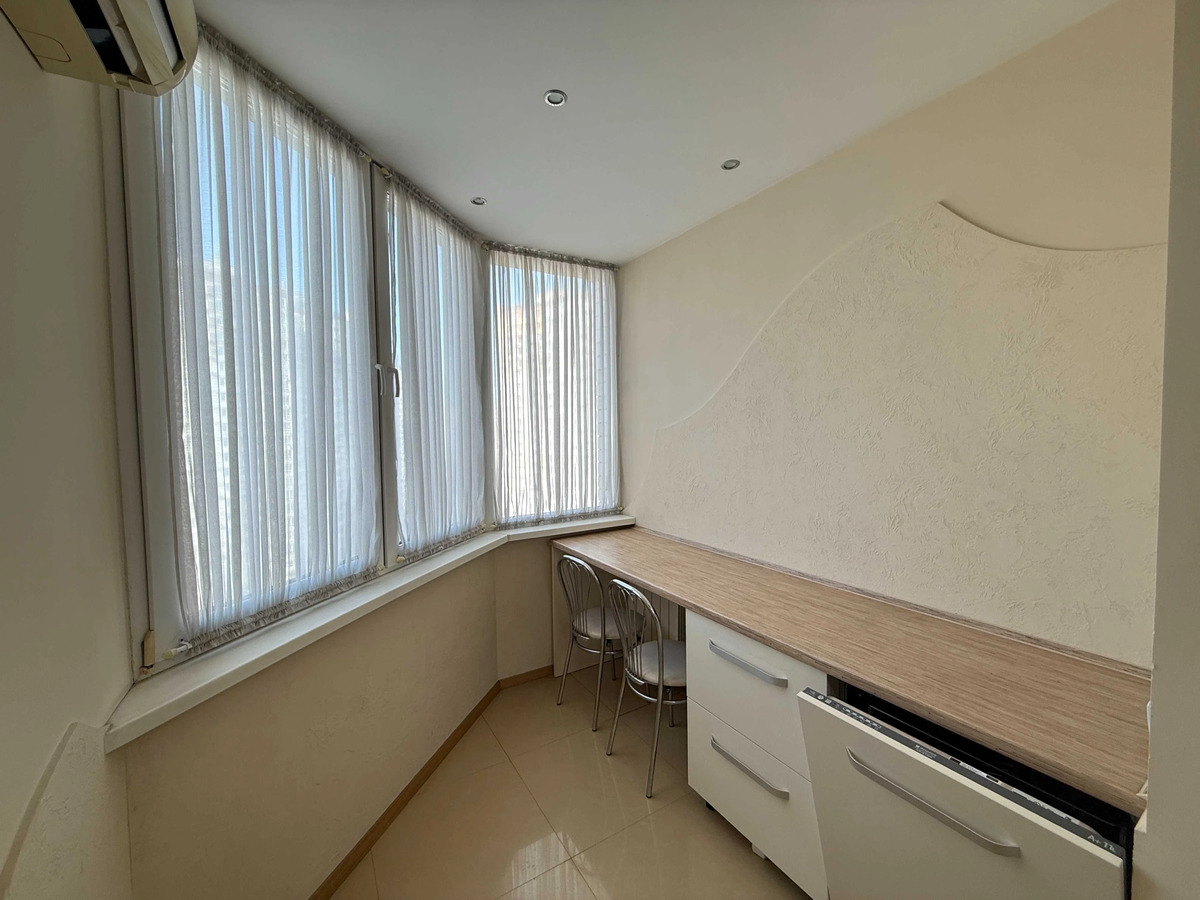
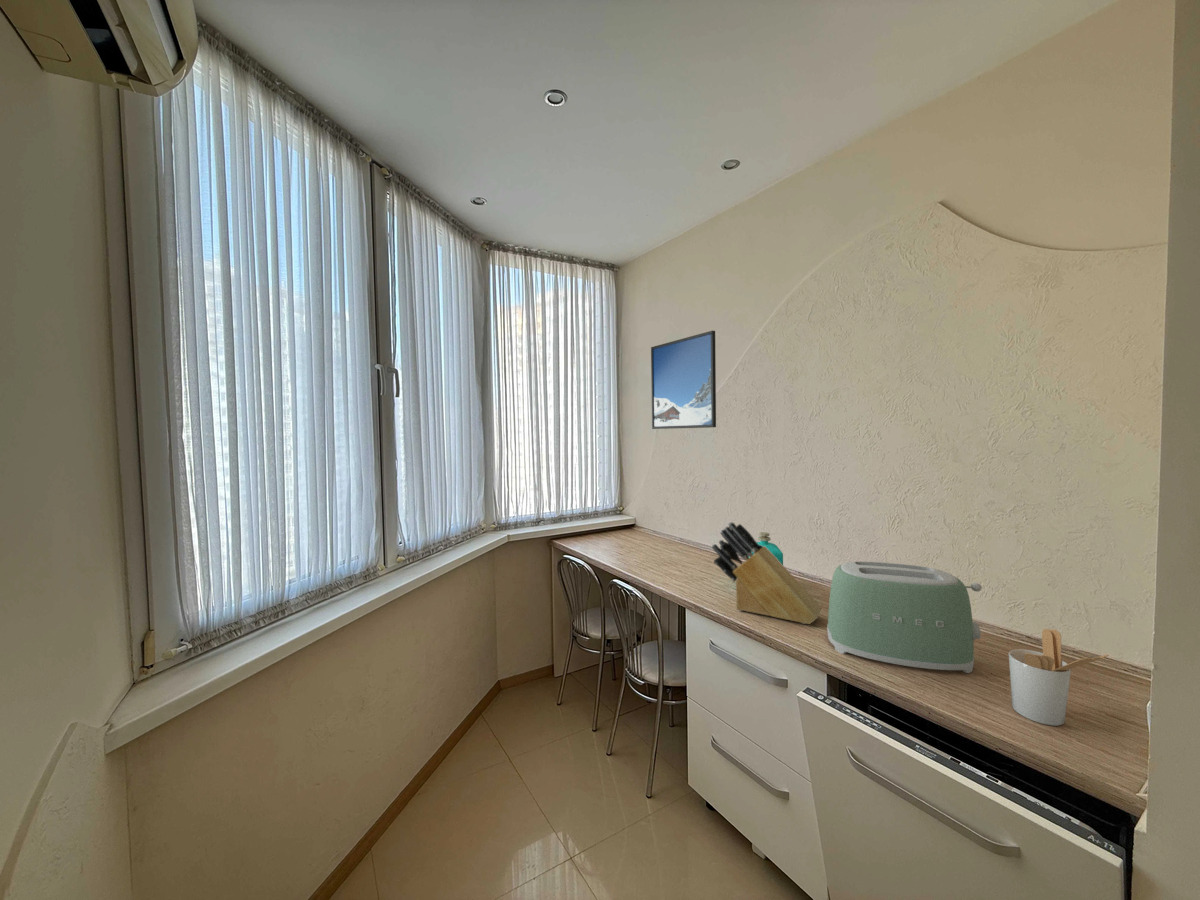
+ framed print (680, 384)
+ utensil holder (1054, 679)
+ toaster (895, 609)
+ soap bottle (771, 552)
+ knife block (764, 567)
